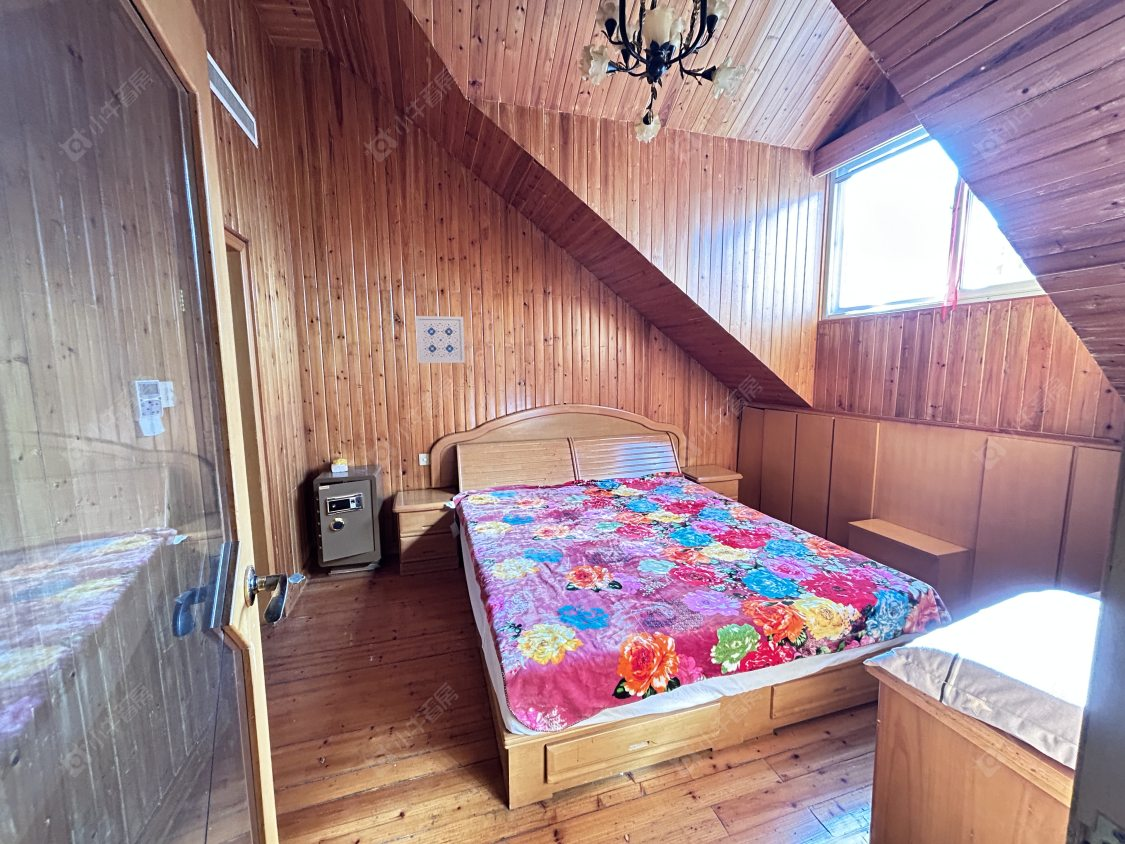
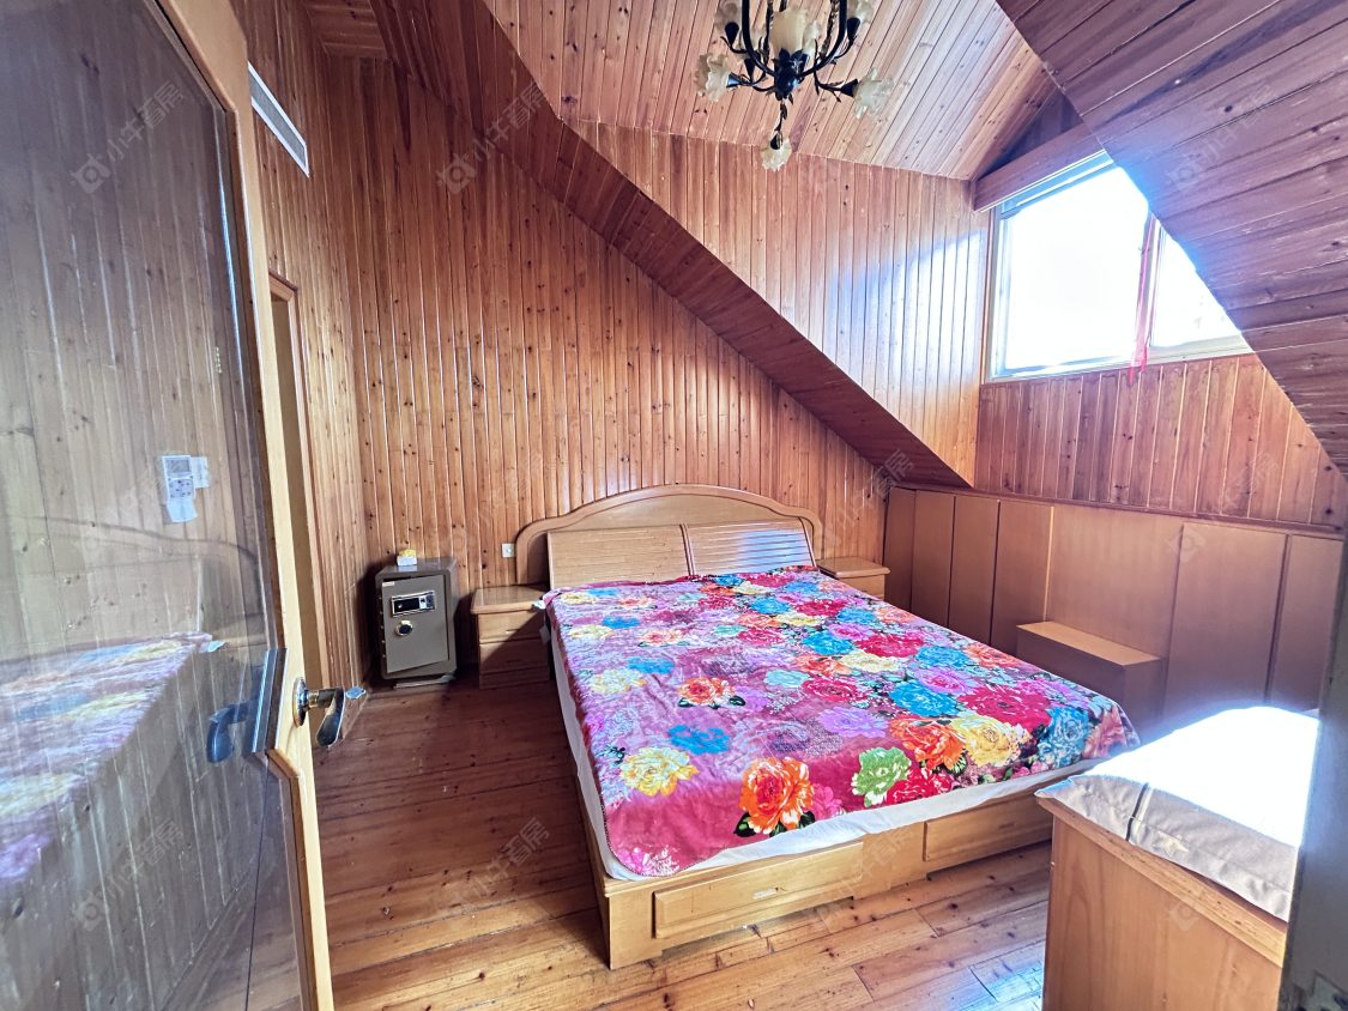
- wall art (440, 339)
